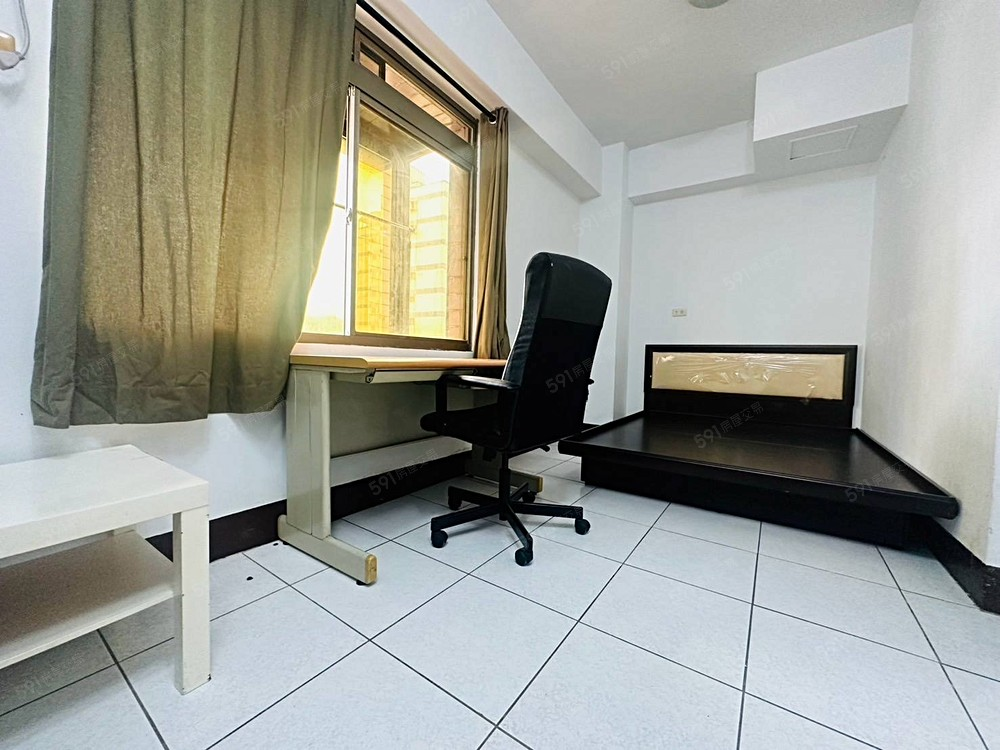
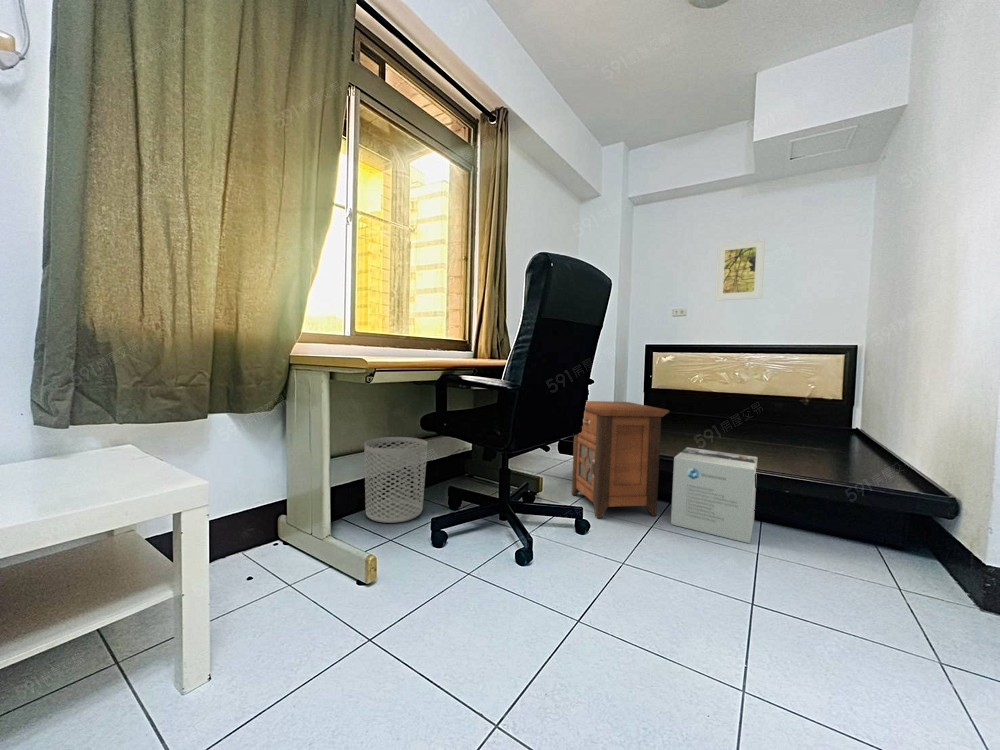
+ nightstand (613, 454)
+ waste bin (395, 477)
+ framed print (739, 270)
+ cardboard box (714, 490)
